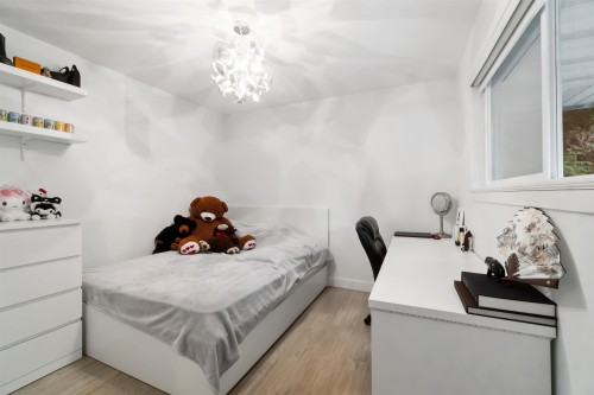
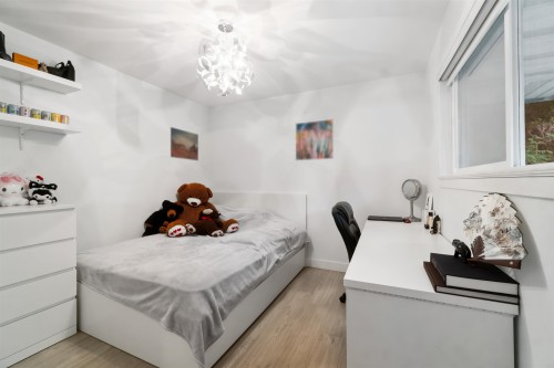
+ wall art (185, 145)
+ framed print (314, 140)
